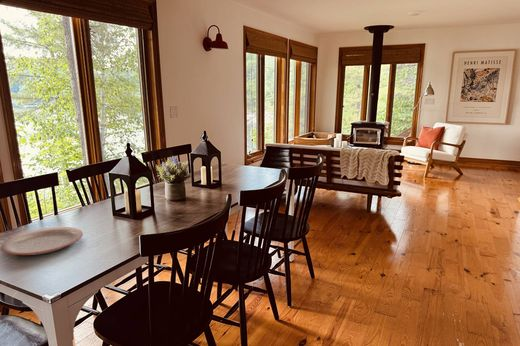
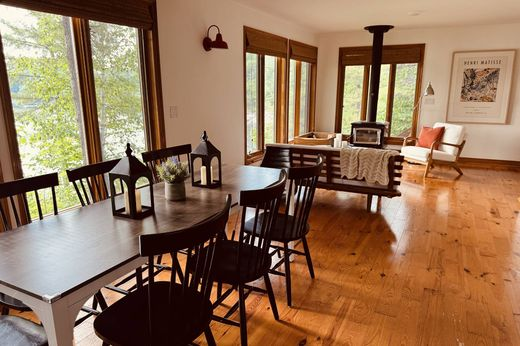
- plate (44, 241)
